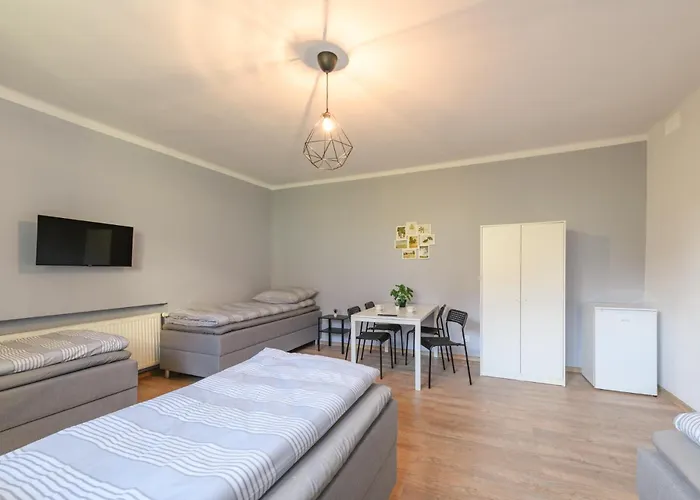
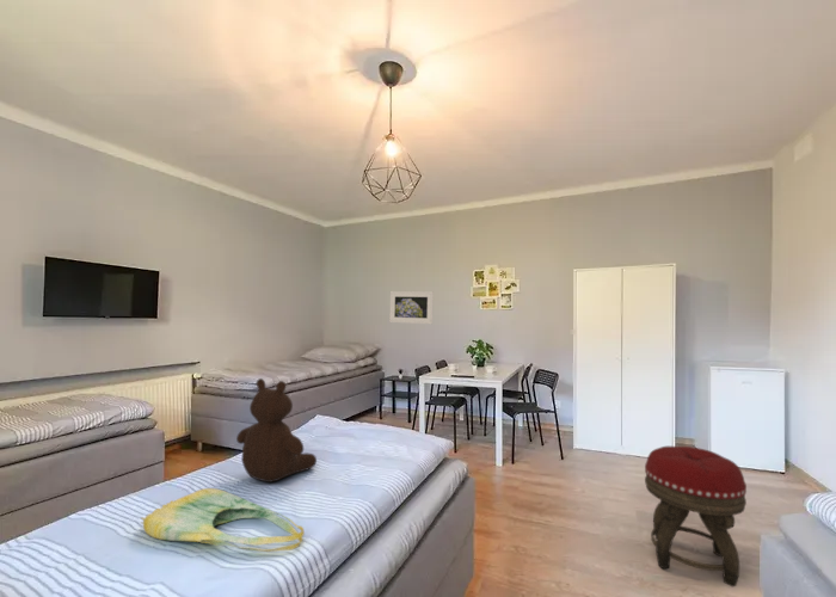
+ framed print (411, 307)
+ tote bag (229, 519)
+ teddy bear (279, 425)
+ footstool (691, 506)
